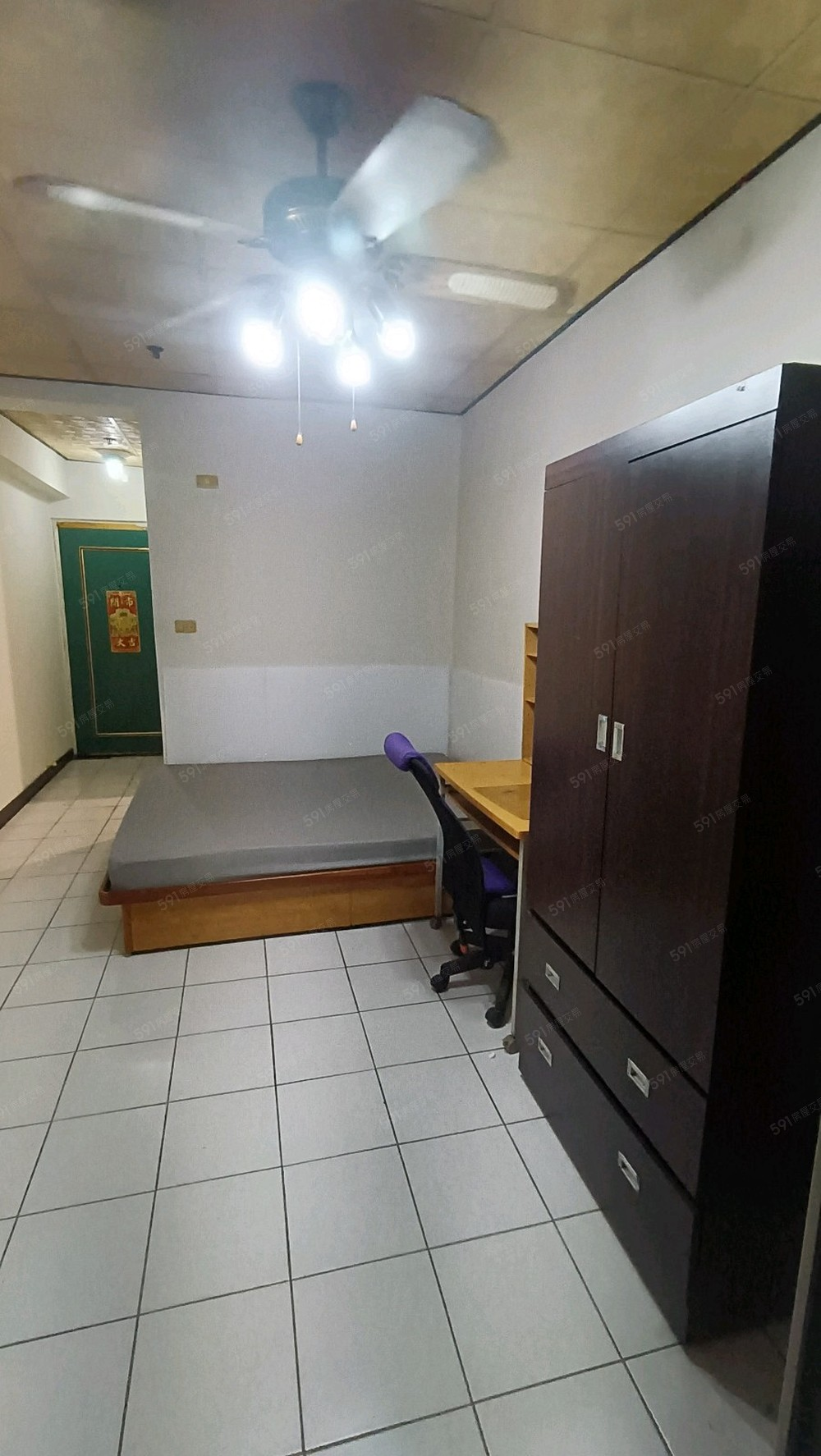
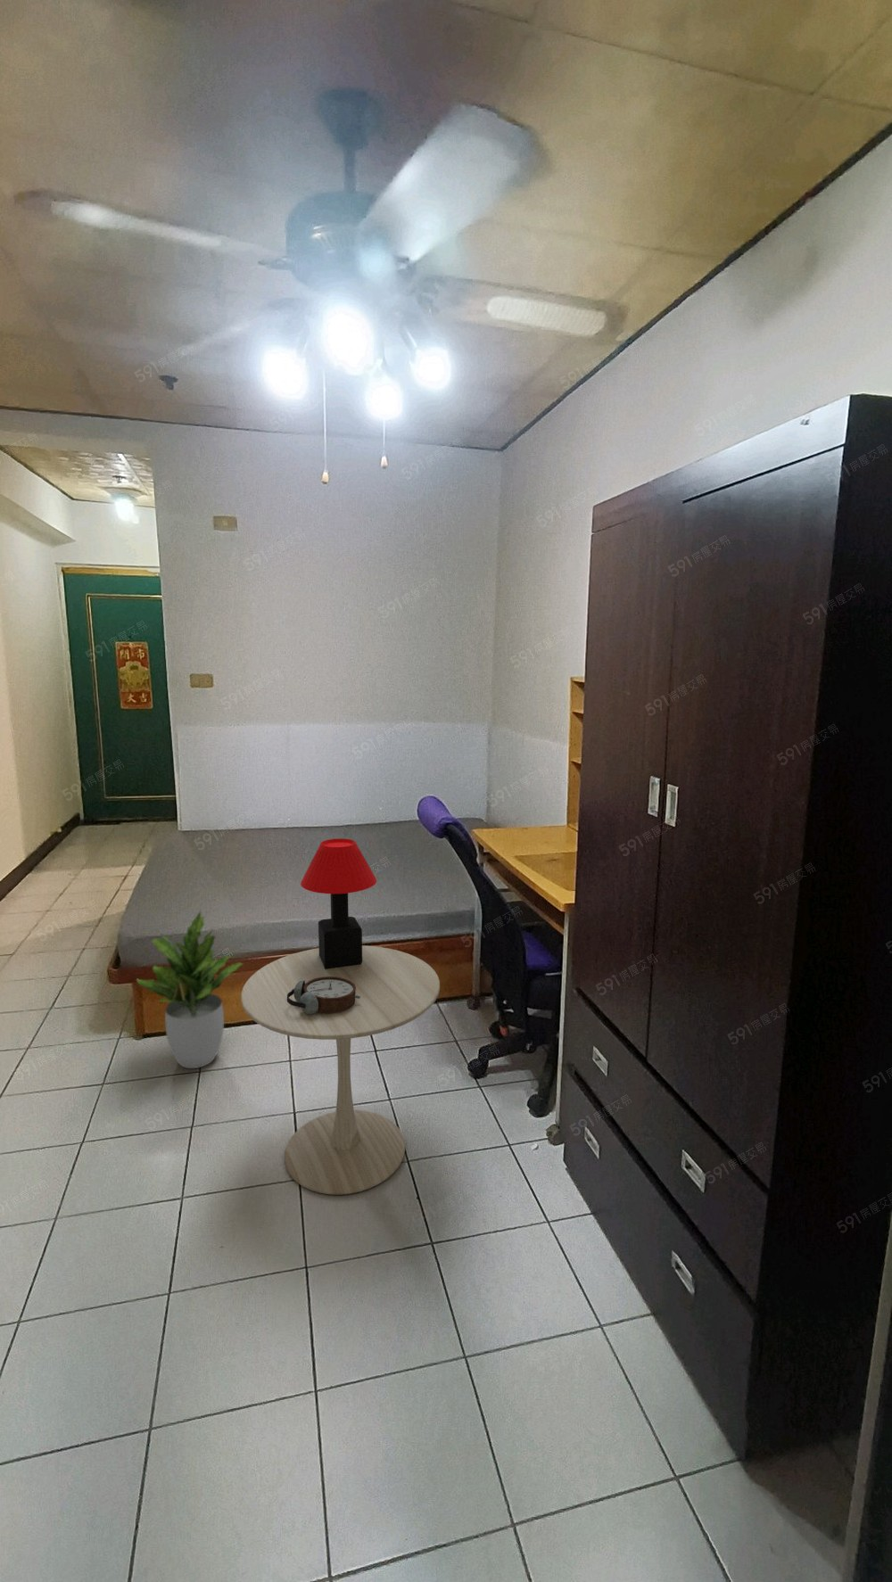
+ alarm clock (322, 992)
+ side table (343, 1068)
+ potted plant (190, 989)
+ table lamp (339, 901)
